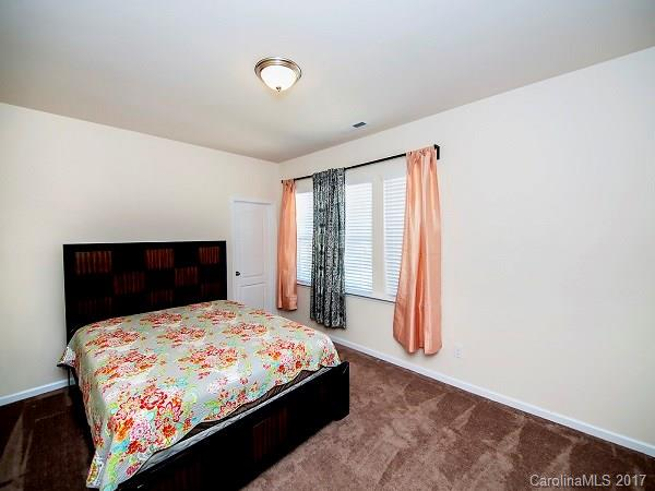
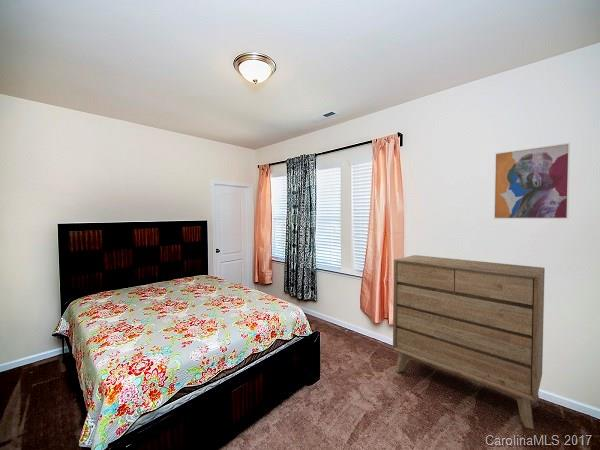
+ dresser (461, 323)
+ wall art (529, 183)
